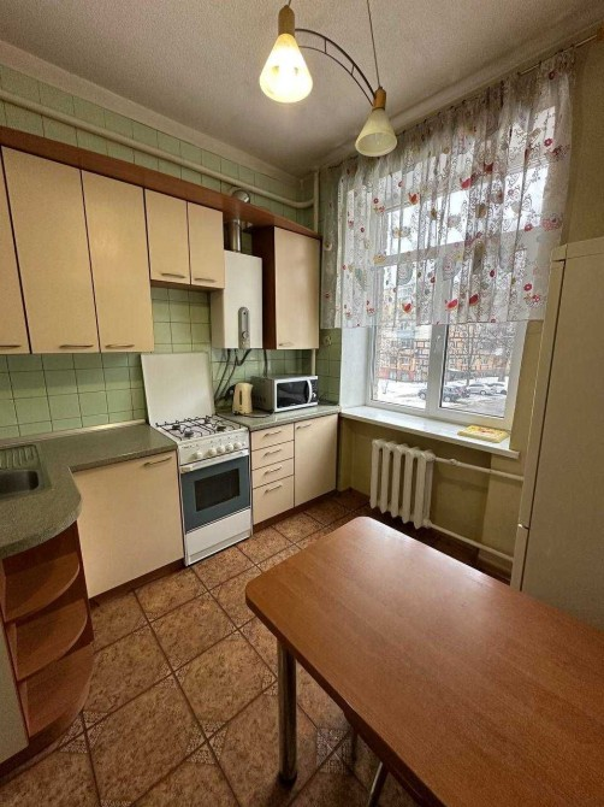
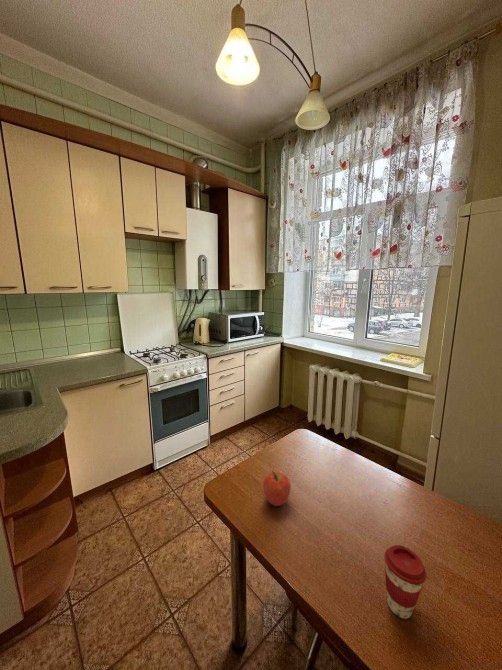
+ apple (276, 487)
+ coffee cup (402, 583)
